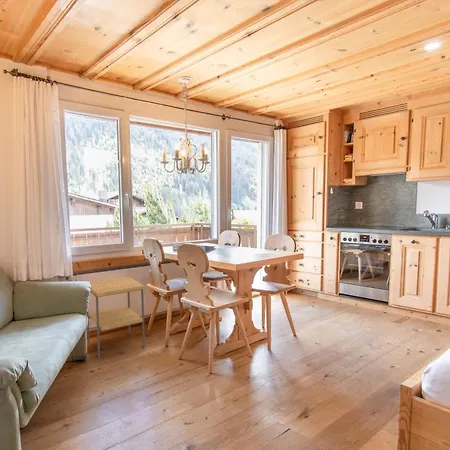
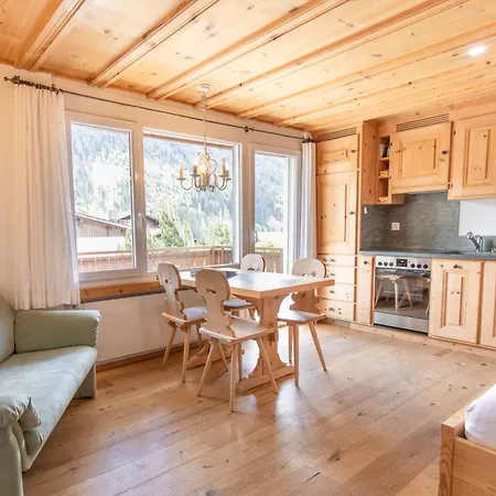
- side table (115, 315)
